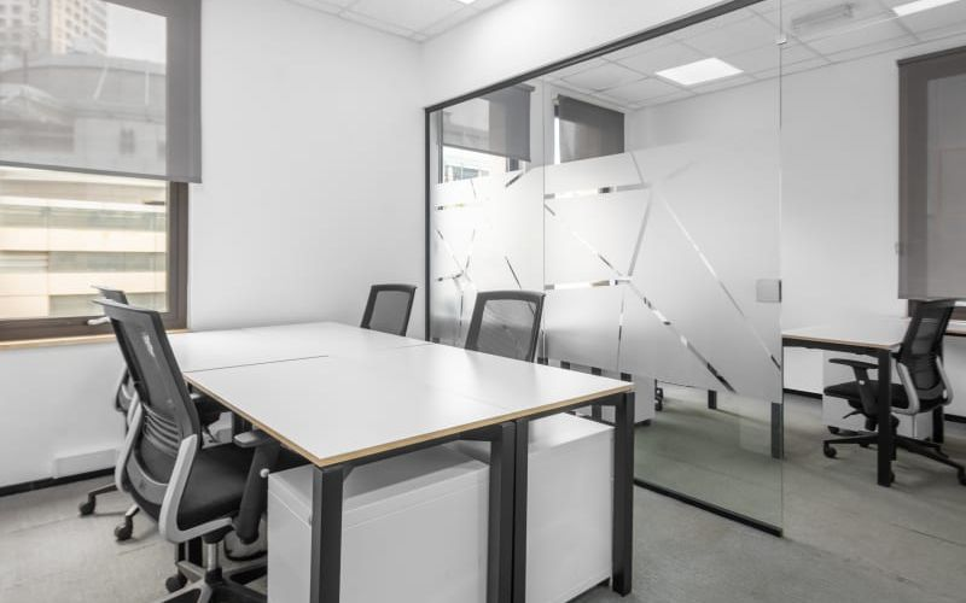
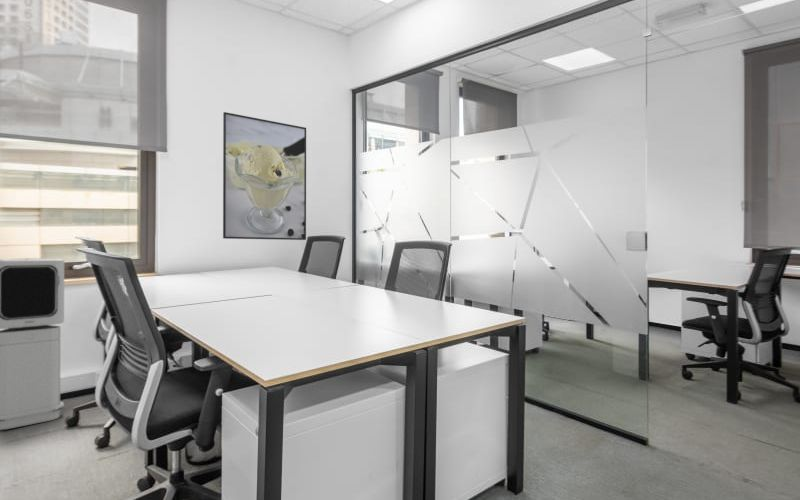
+ air purifier (27, 338)
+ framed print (267, 179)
